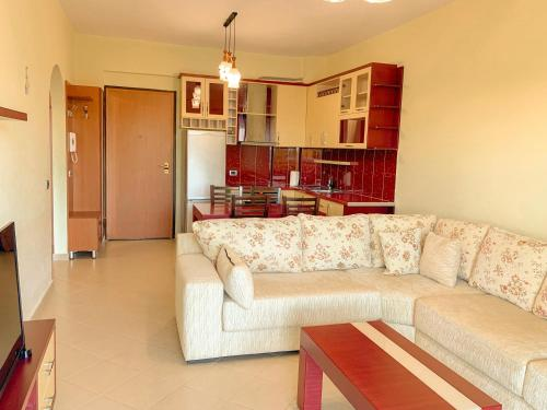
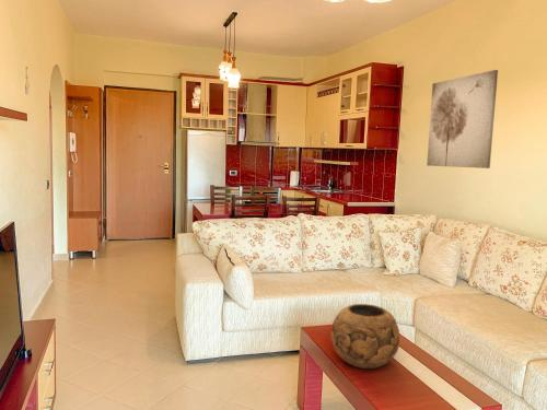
+ wall art (458, 122)
+ decorative bowl (364, 335)
